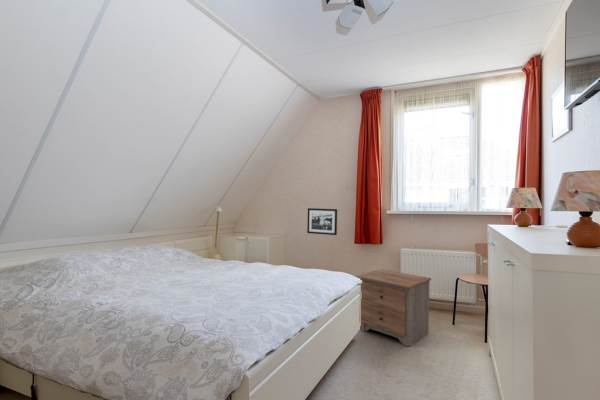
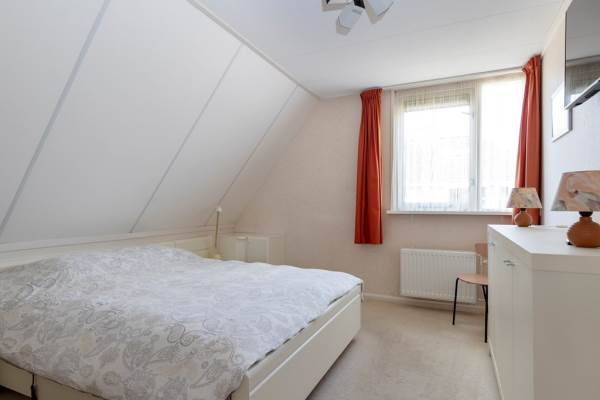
- picture frame (322, 221)
- nightstand (393, 304)
